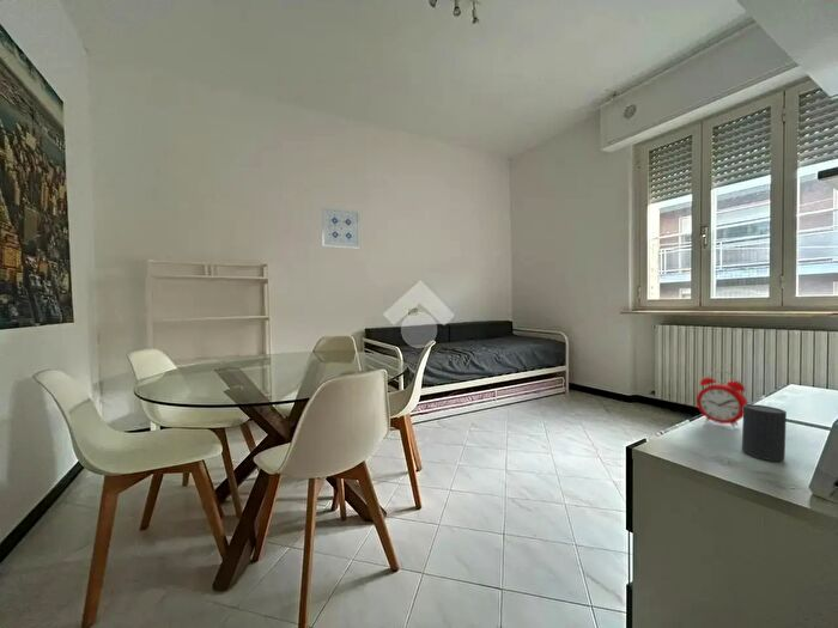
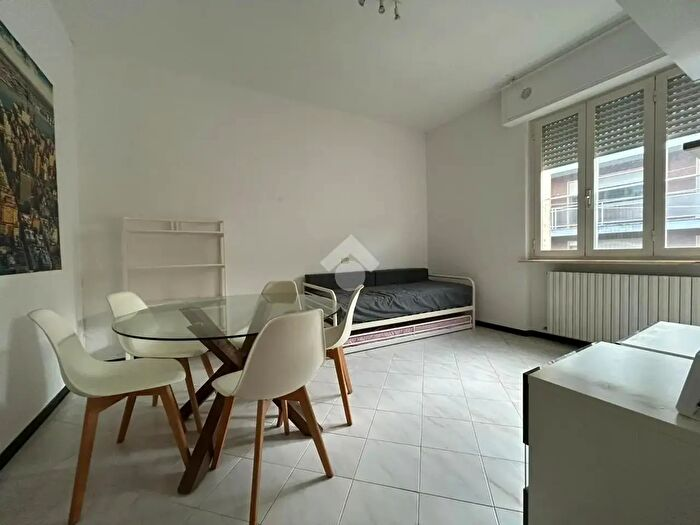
- wall art (341, 227)
- cup (763, 431)
- alarm clock (721, 397)
